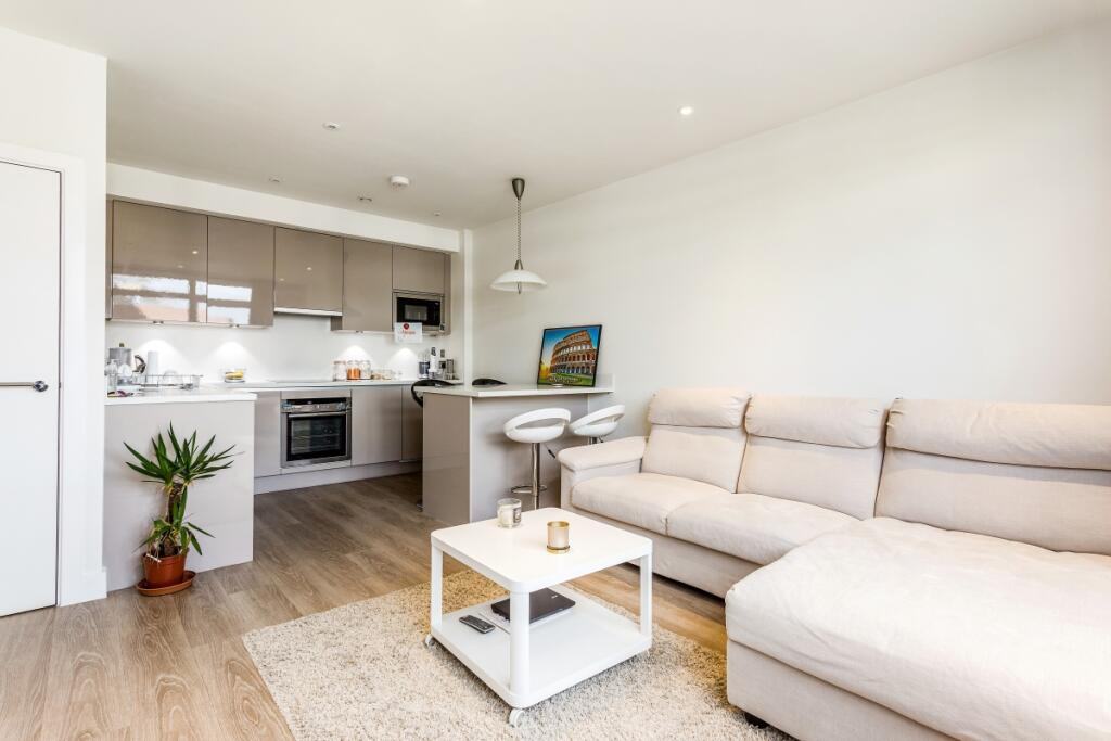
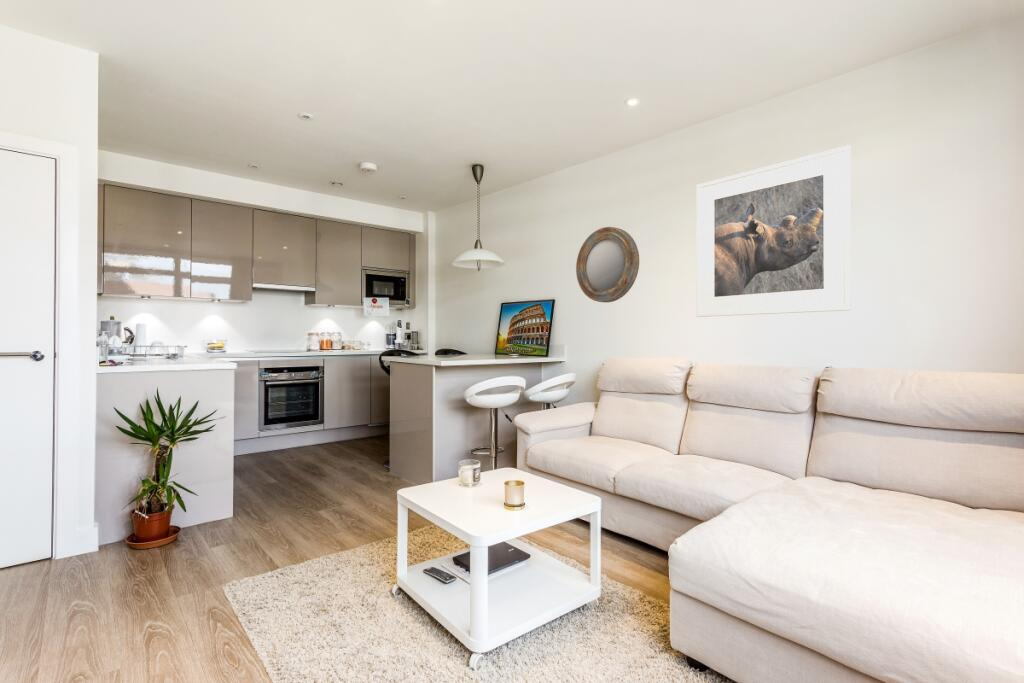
+ home mirror (605, 264)
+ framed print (765, 240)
